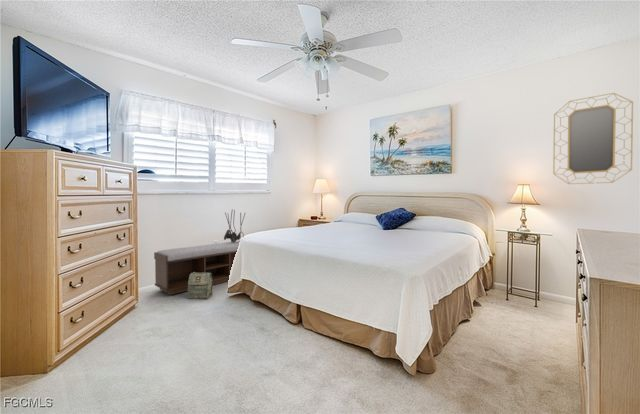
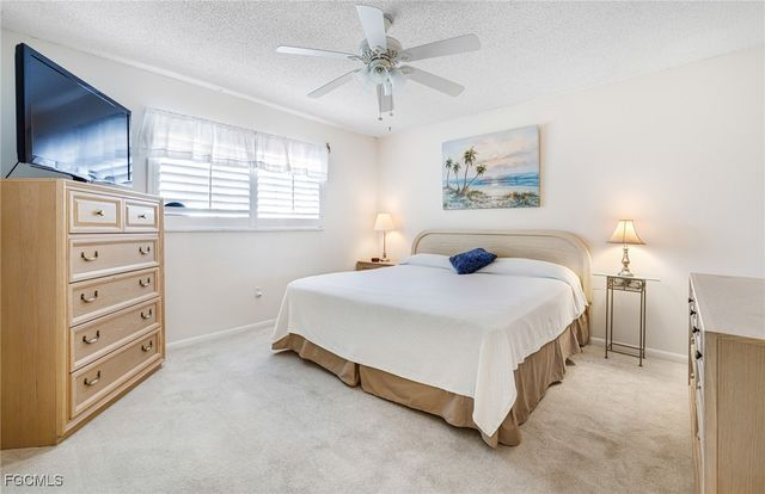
- bag (200, 284)
- dried flowers (233, 225)
- bench (211, 263)
- home mirror (590, 140)
